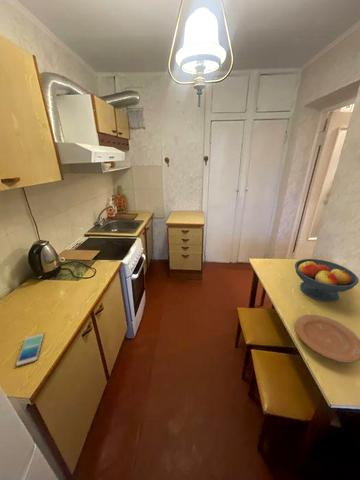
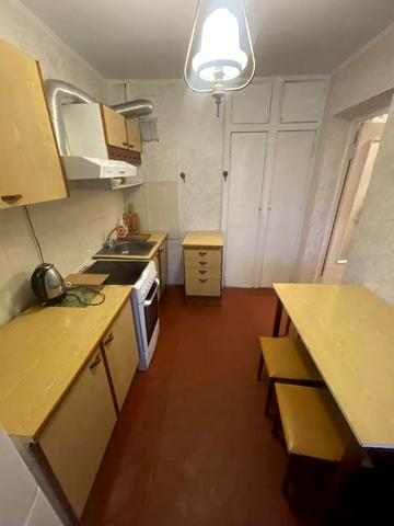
- plate (326, 338)
- fruit bowl (322, 277)
- smartphone (31, 348)
